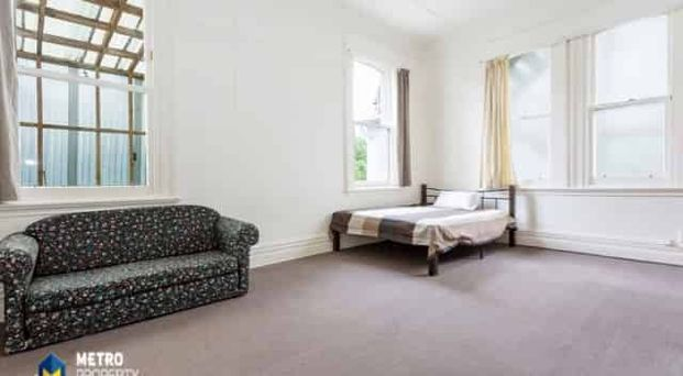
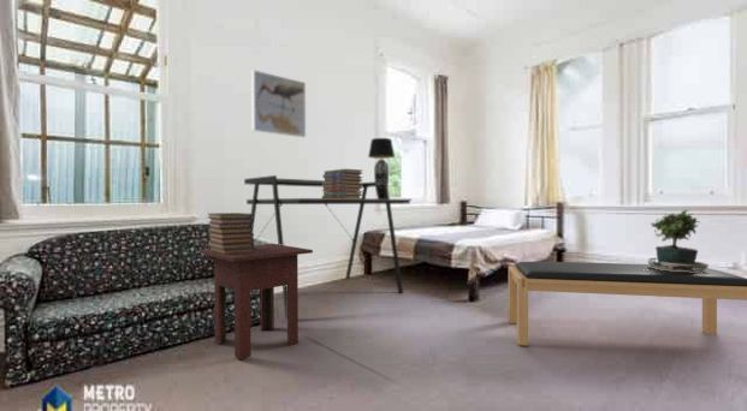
+ table lamp (381, 168)
+ bench (618, 293)
+ potted plant (674, 238)
+ side table (261, 296)
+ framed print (279, 105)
+ desk (343, 227)
+ book stack (230, 231)
+ book stack (343, 184)
